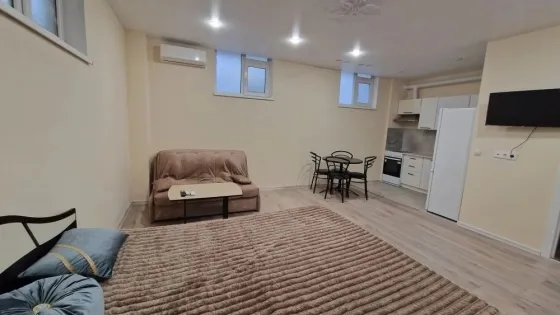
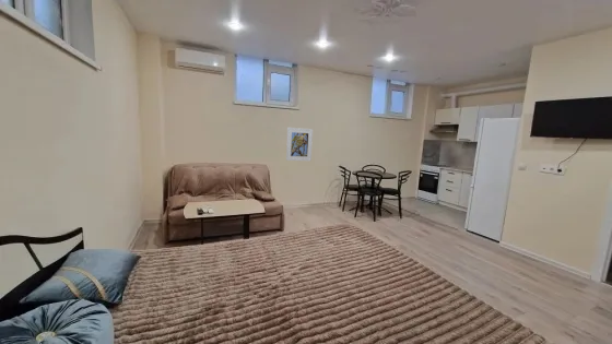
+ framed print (299, 144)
